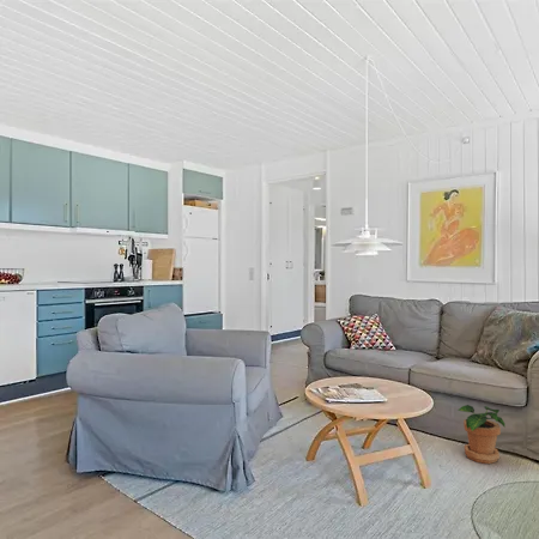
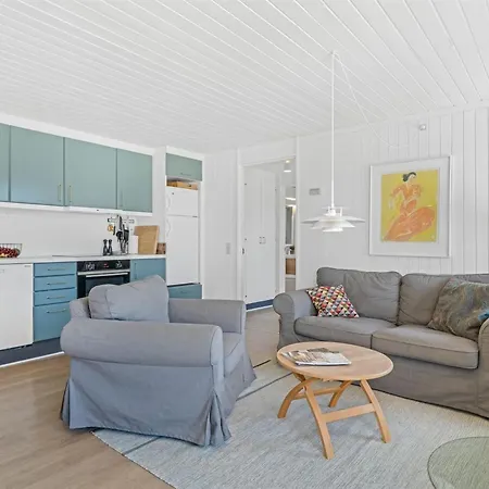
- potted plant (477, 432)
